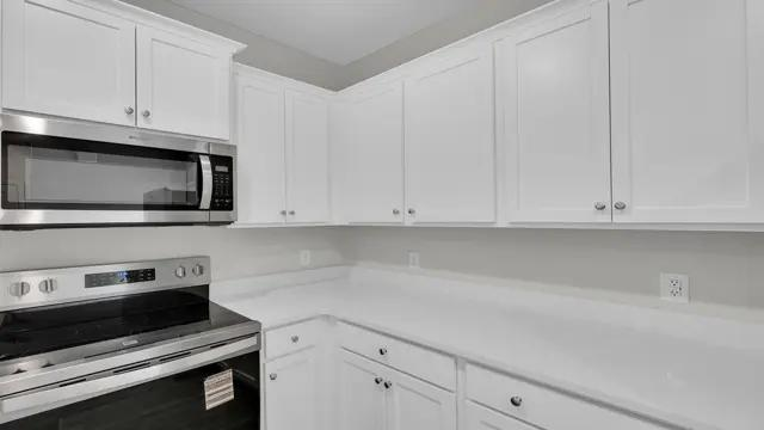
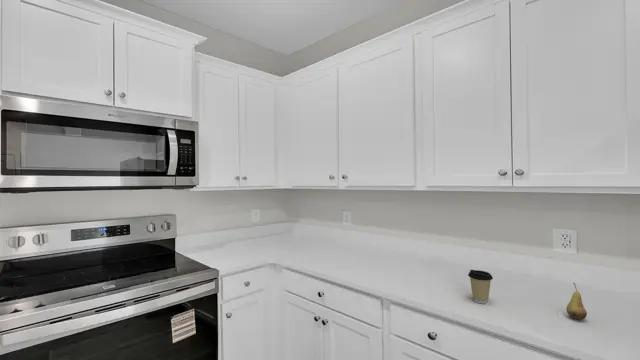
+ fruit (576, 301)
+ coffee cup (480, 286)
